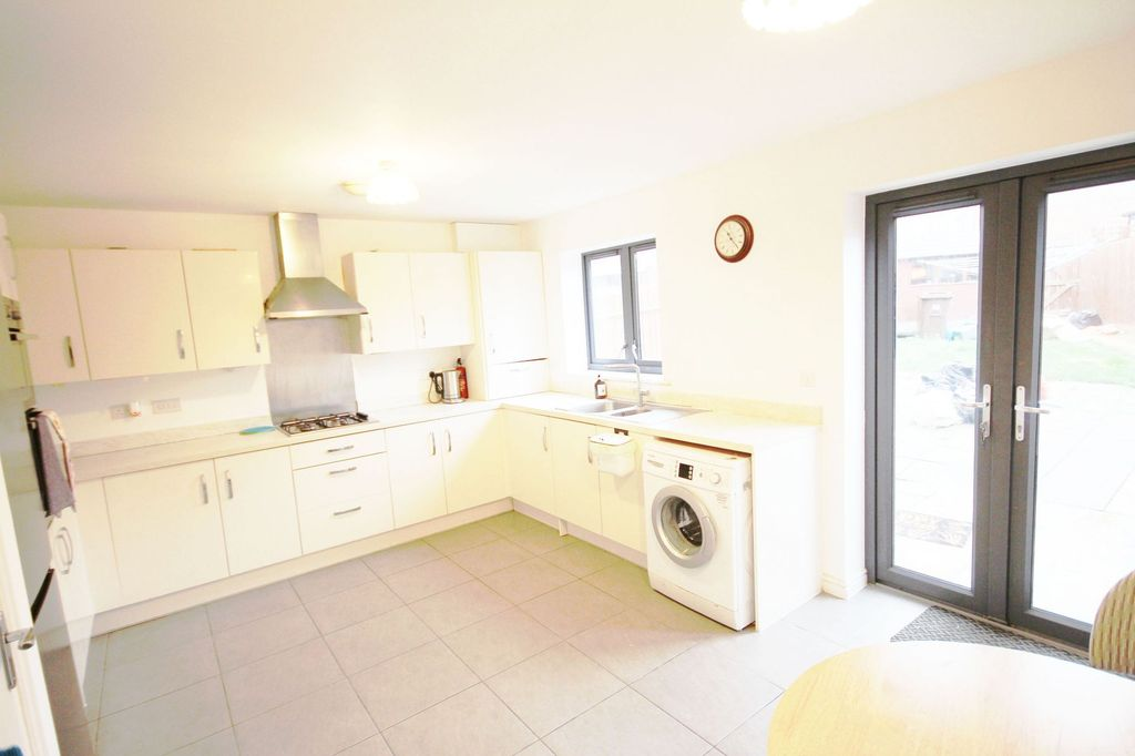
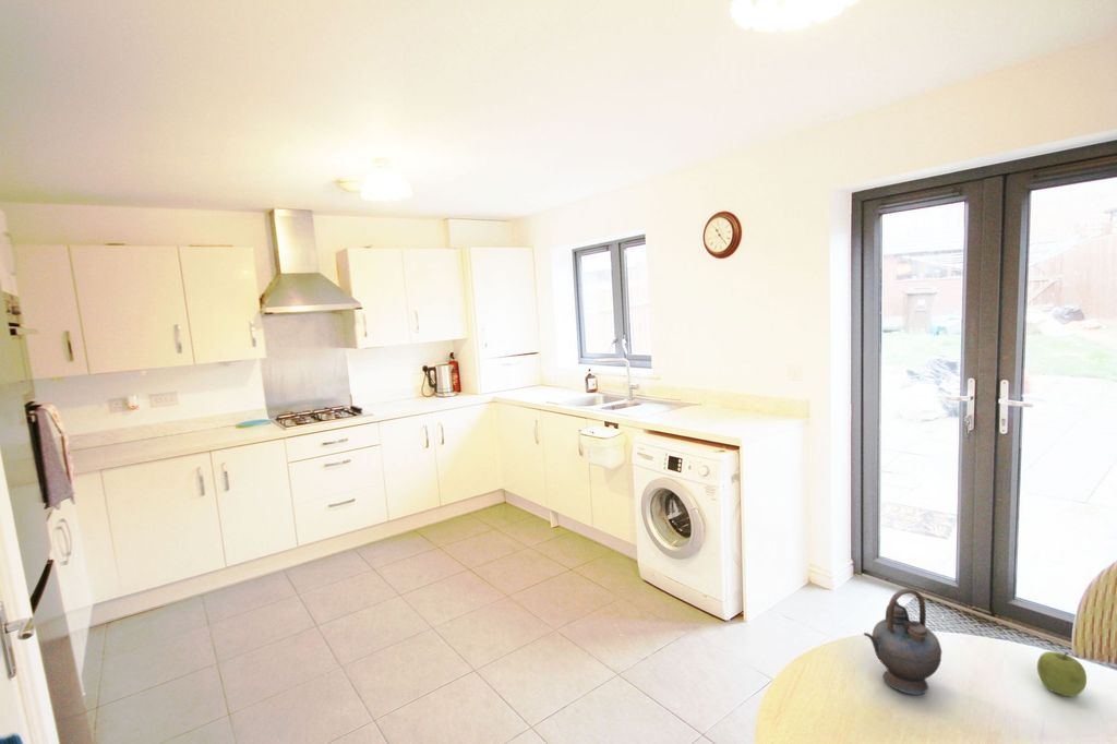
+ teapot (899, 636)
+ fruit (1060, 671)
